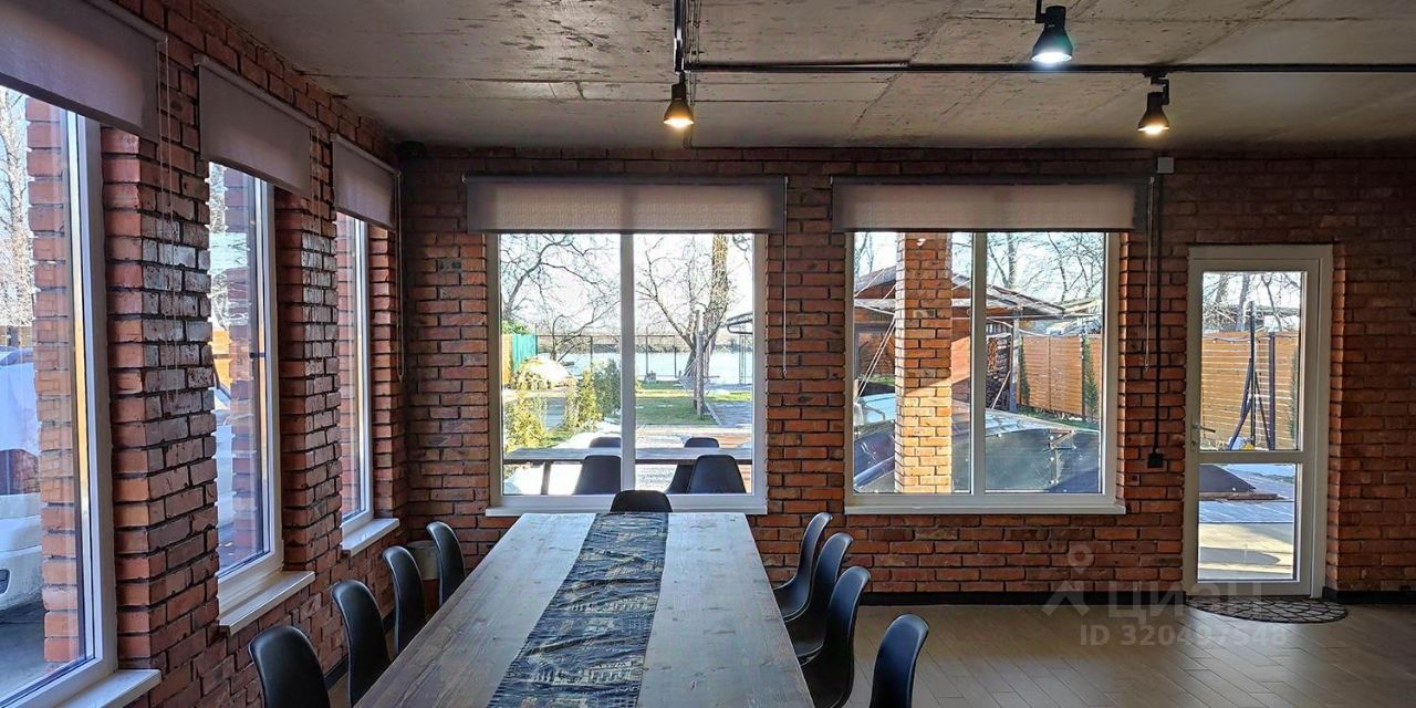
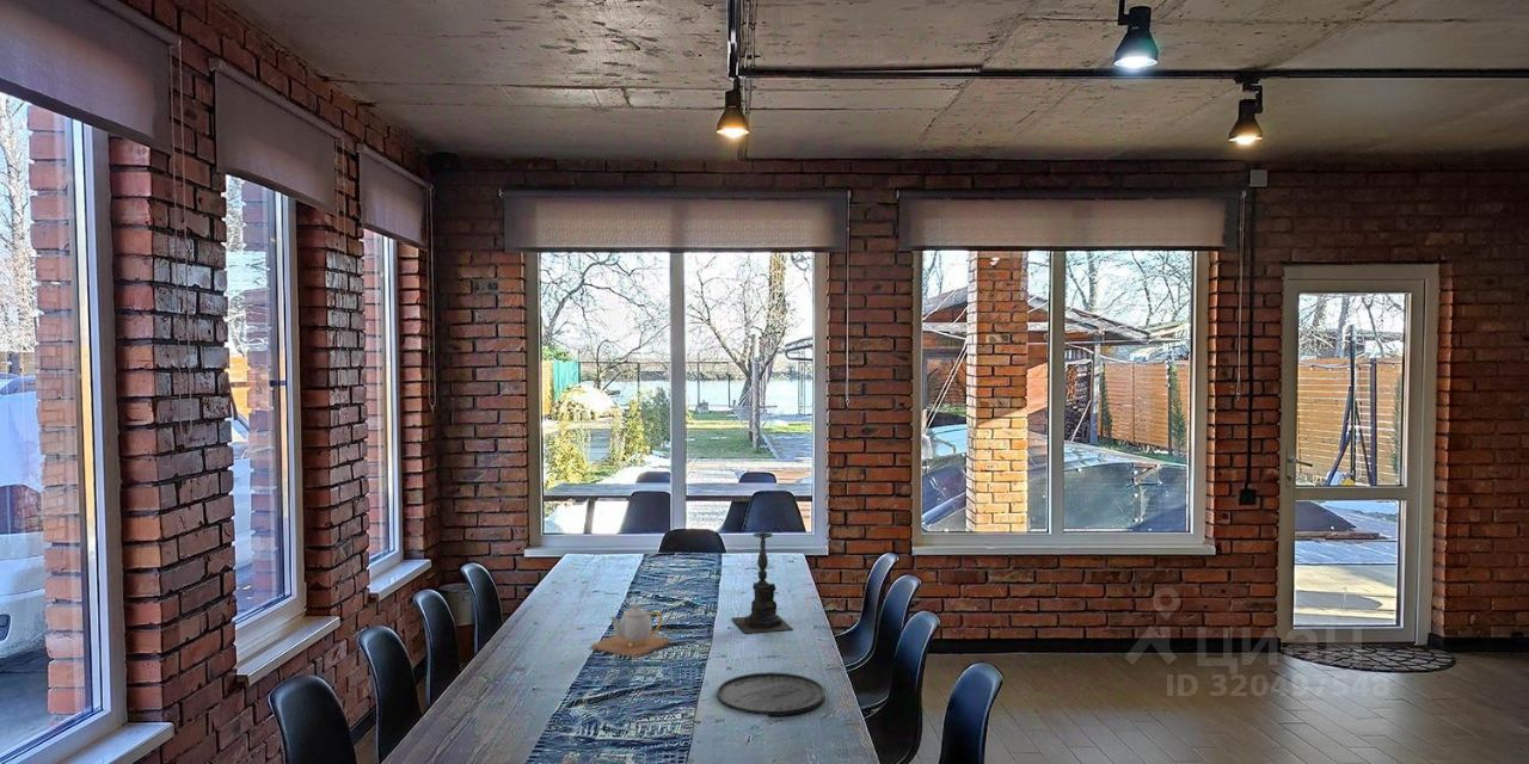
+ plate (770, 692)
+ teapot (631, 623)
+ candle holder (761, 571)
